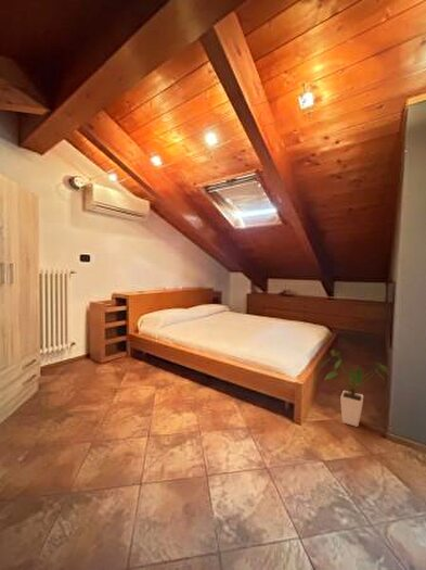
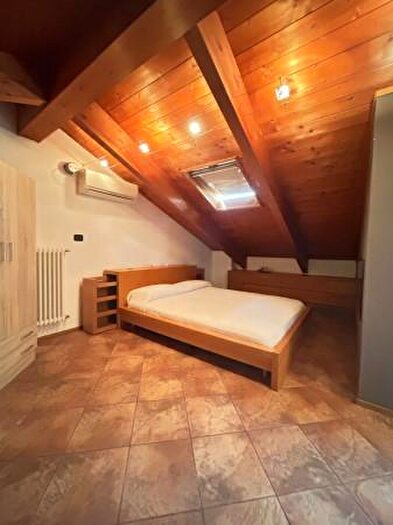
- house plant (351, 387)
